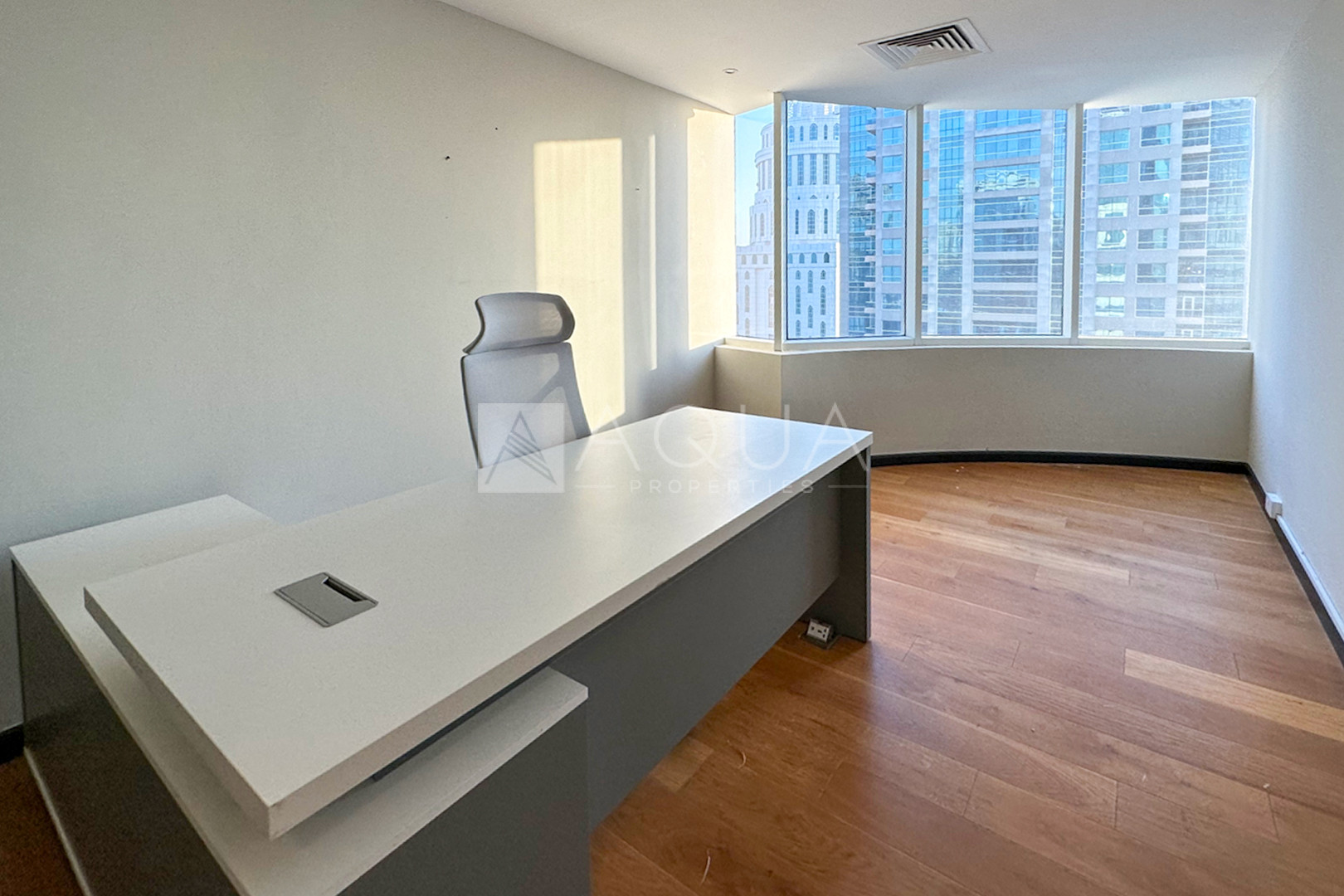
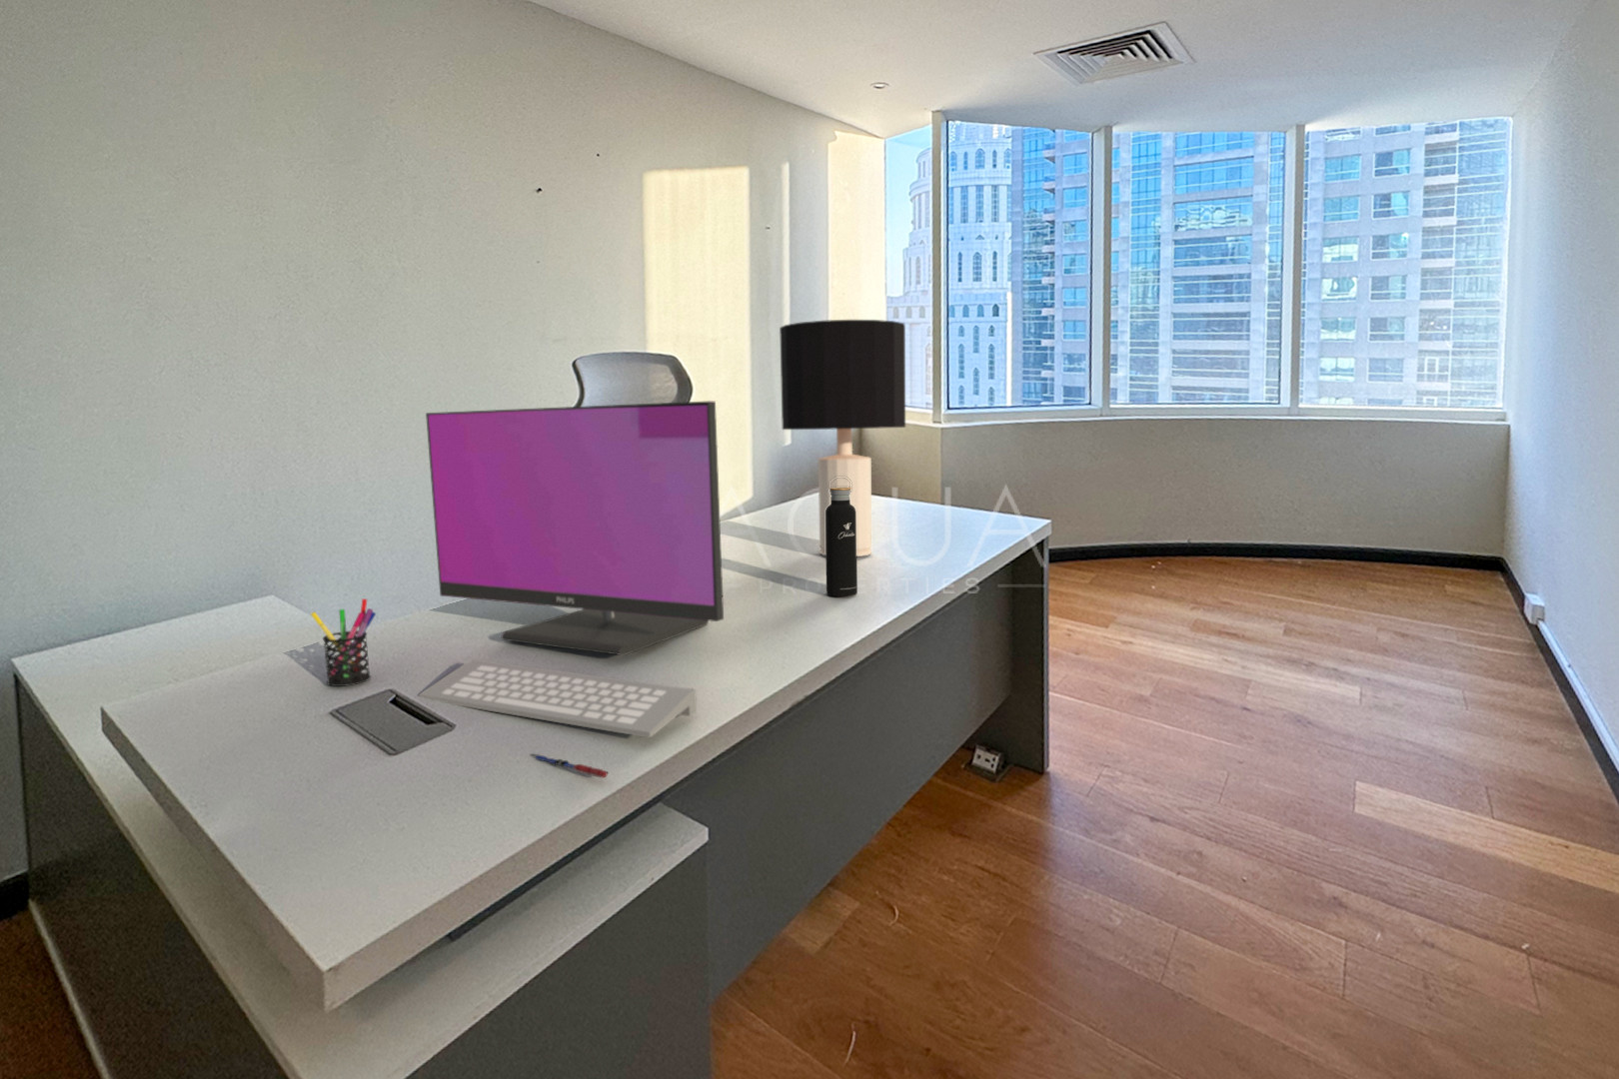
+ computer monitor (597, 520)
+ pen (566, 763)
+ water bottle (841, 535)
+ desk lamp (843, 442)
+ pen holder (347, 639)
+ computer keyboard (552, 695)
